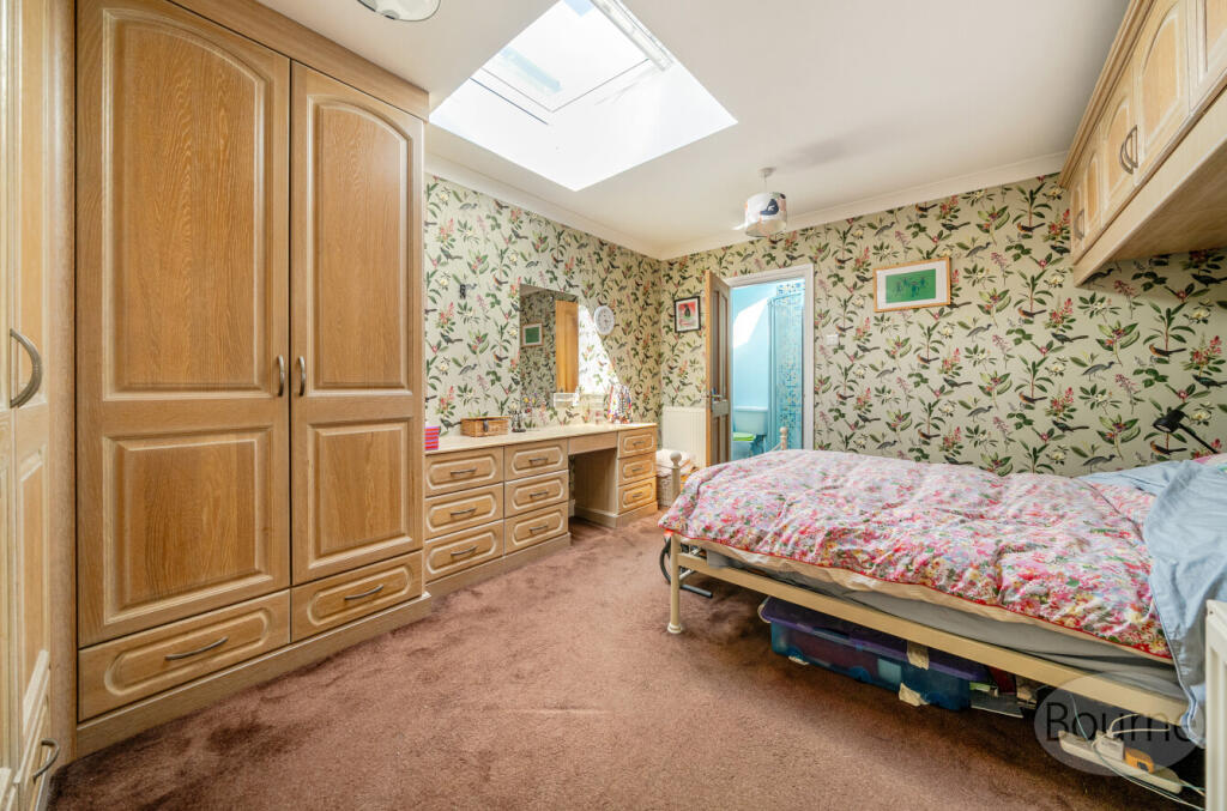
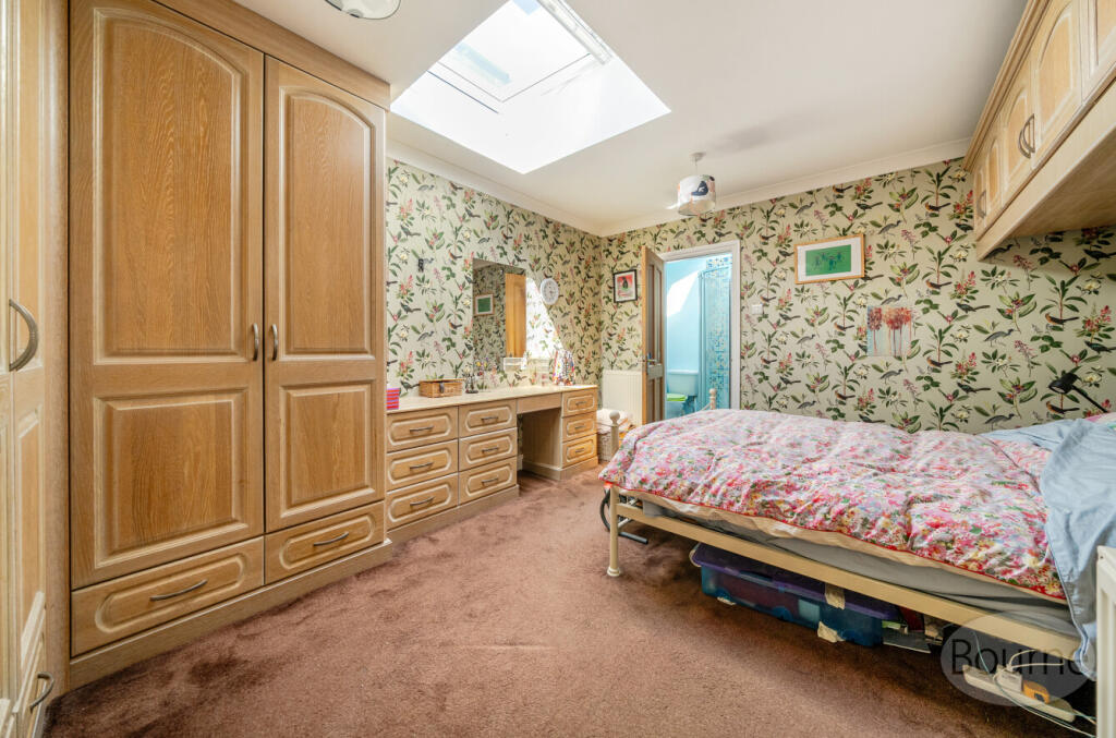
+ wall art (888, 329)
